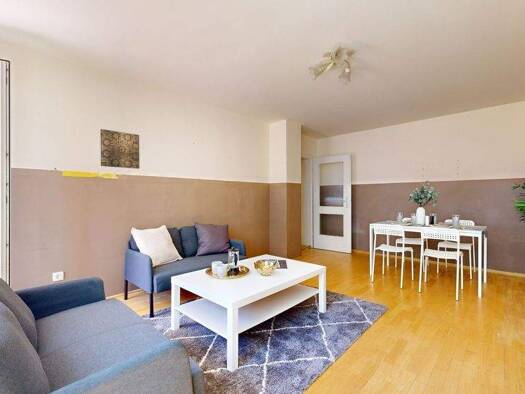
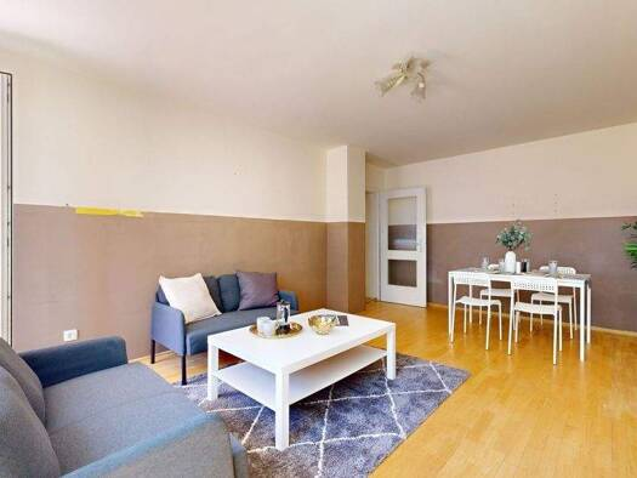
- wall art (120, 149)
